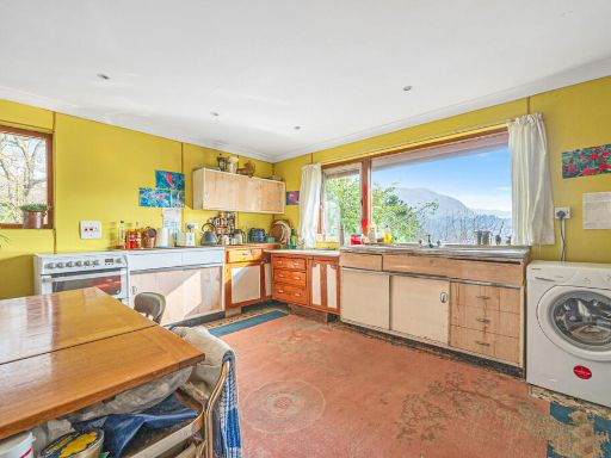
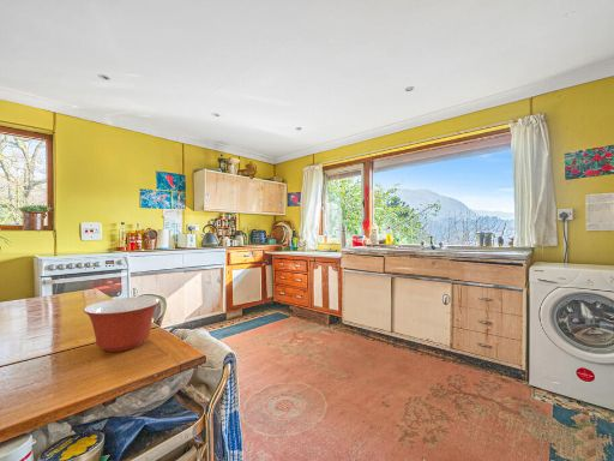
+ mixing bowl (124, 324)
